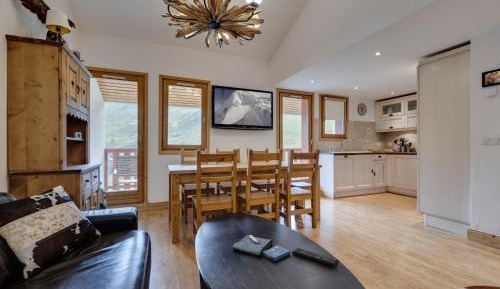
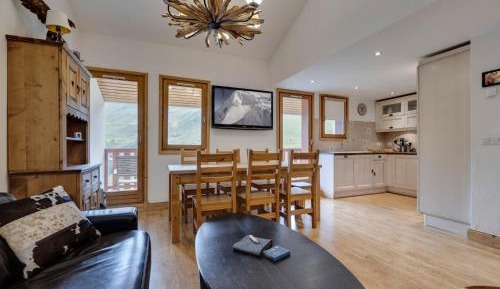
- remote control (314, 257)
